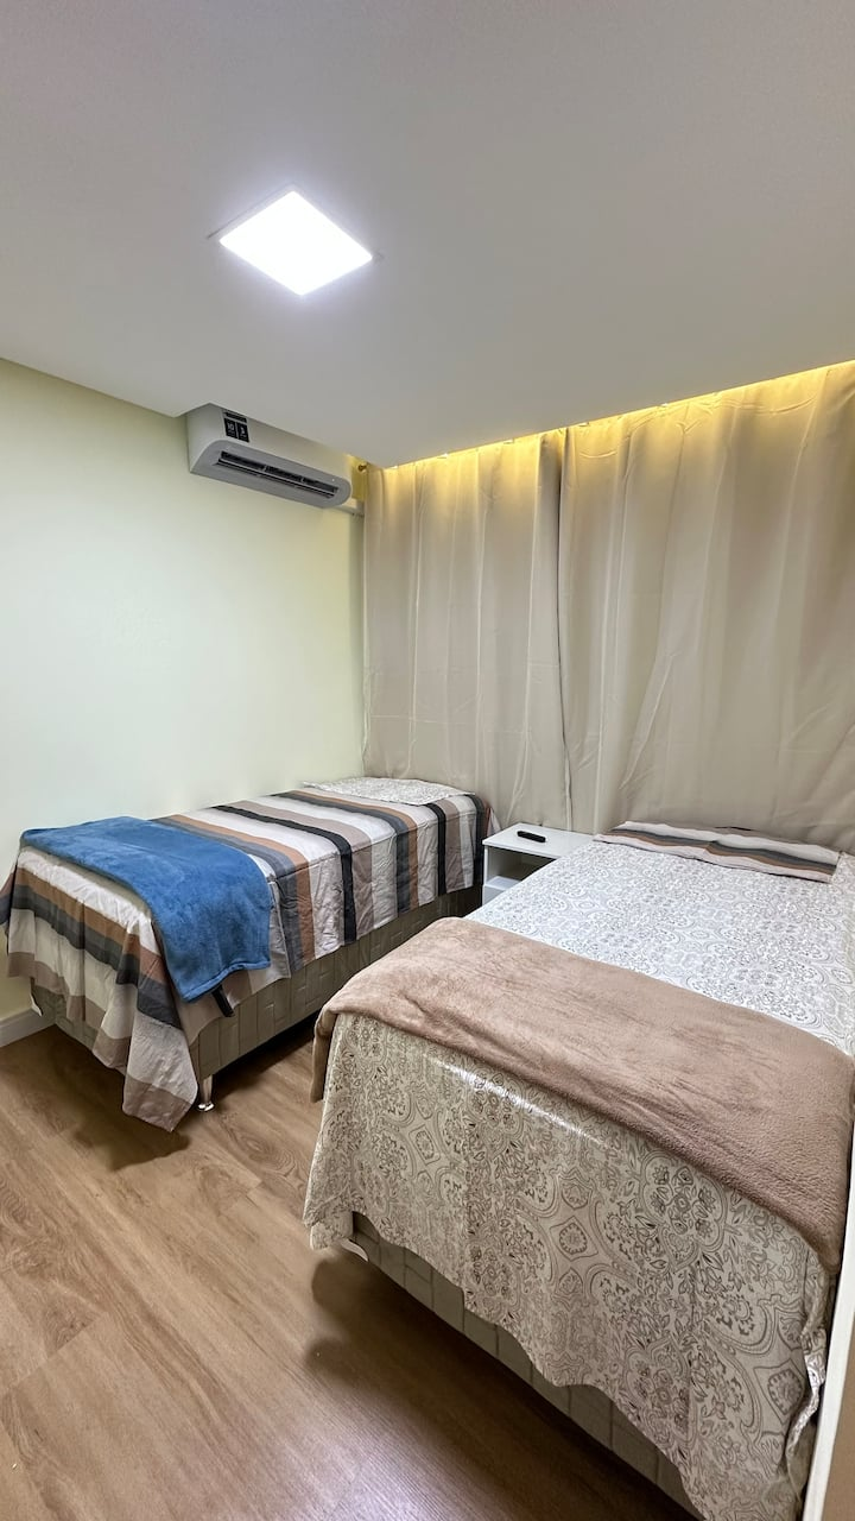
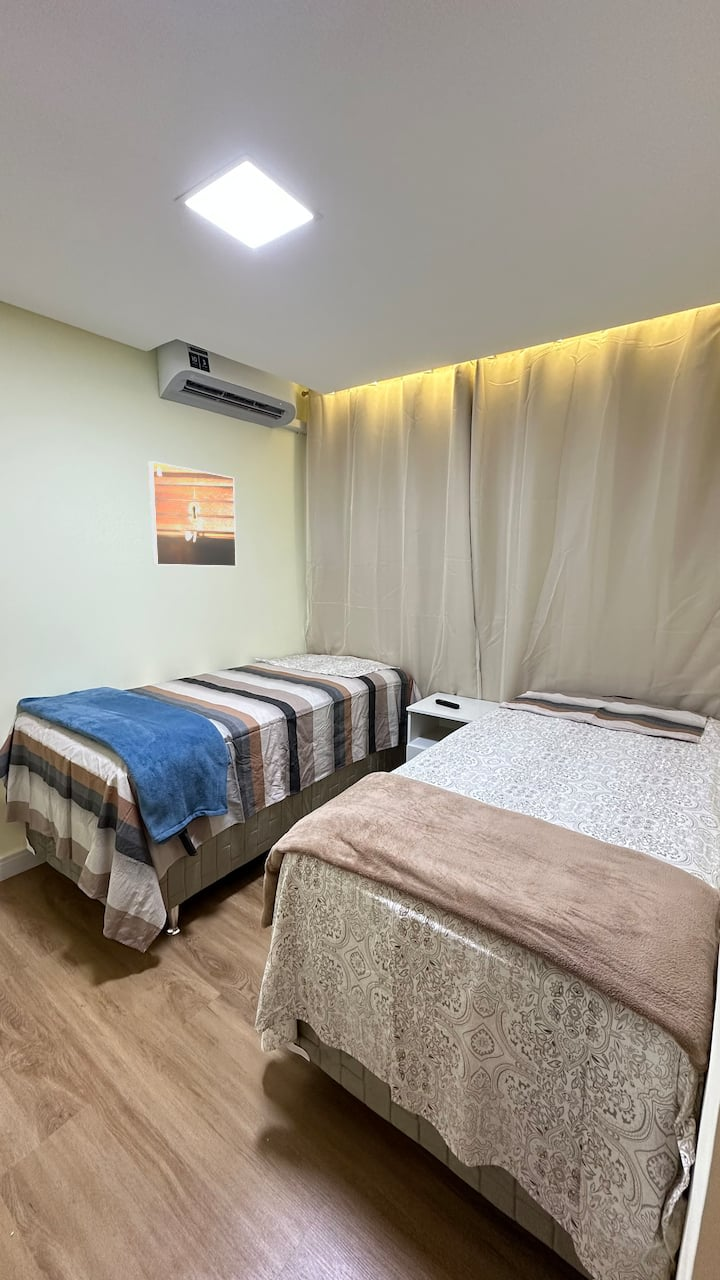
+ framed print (196, 518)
